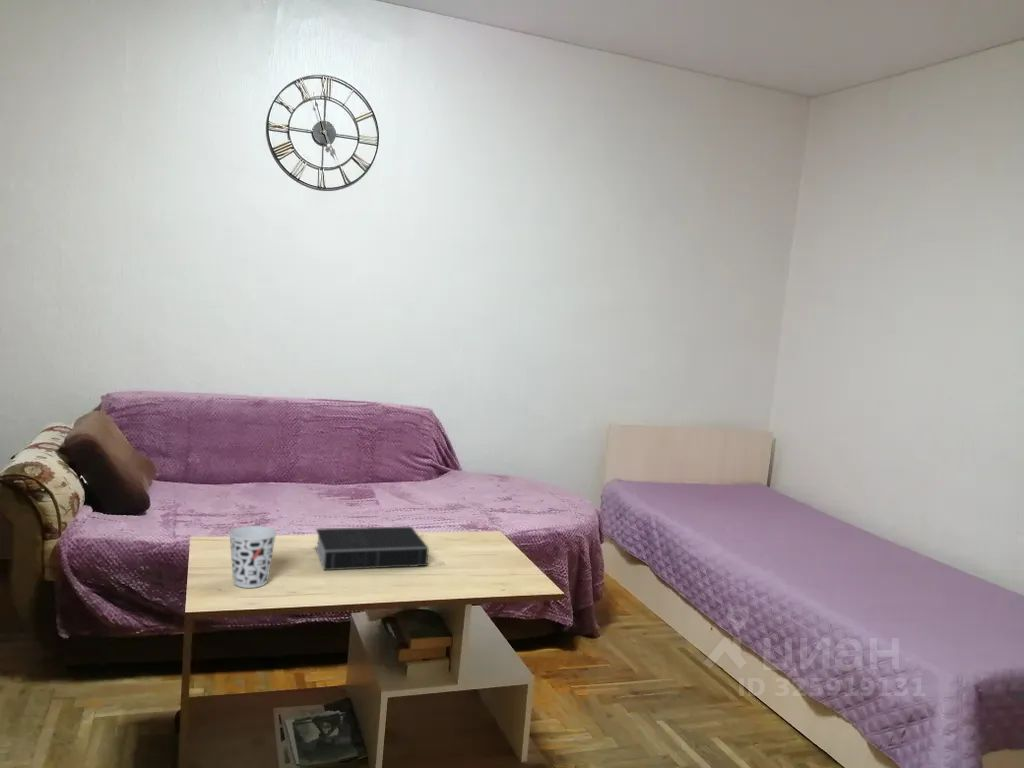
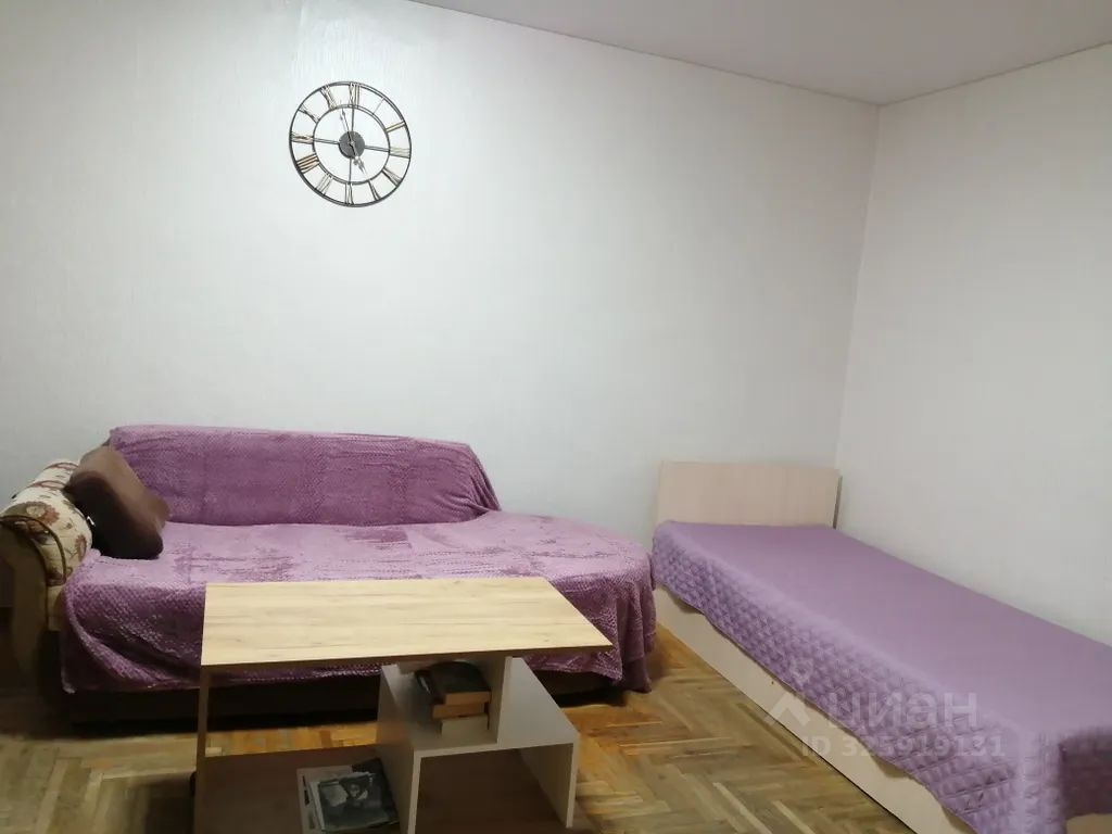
- cup (251, 557)
- book (380, 546)
